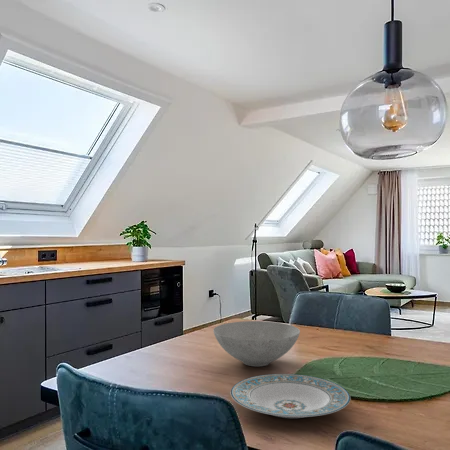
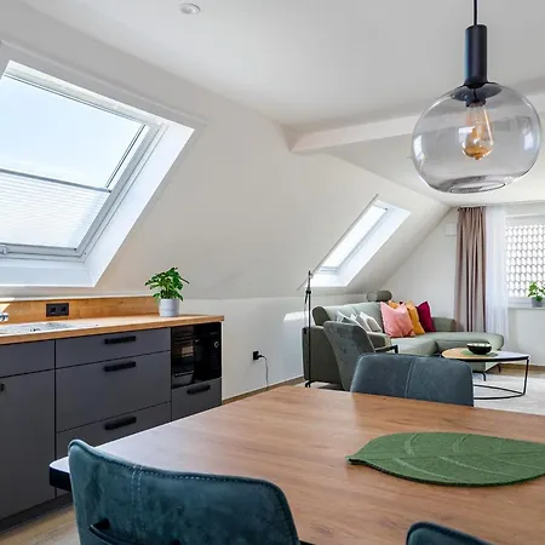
- bowl (256, 346)
- plate (289, 399)
